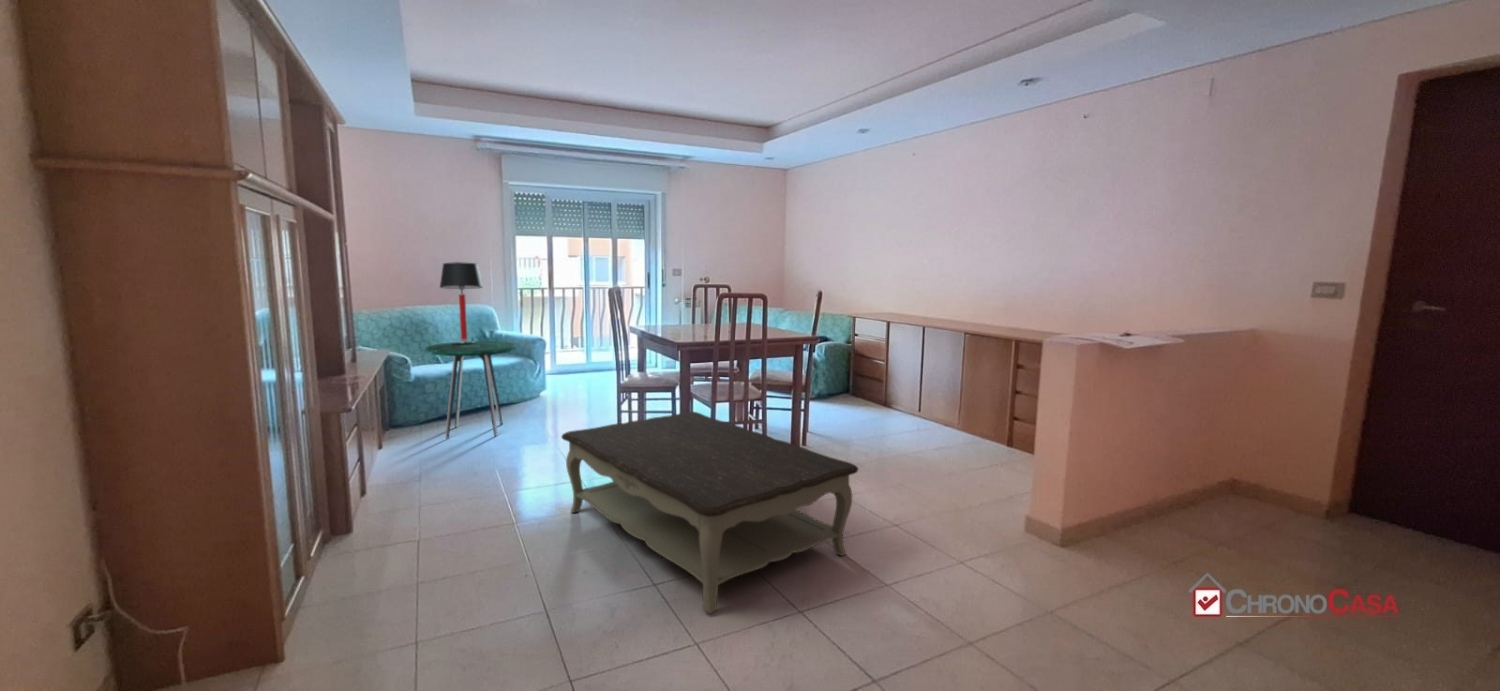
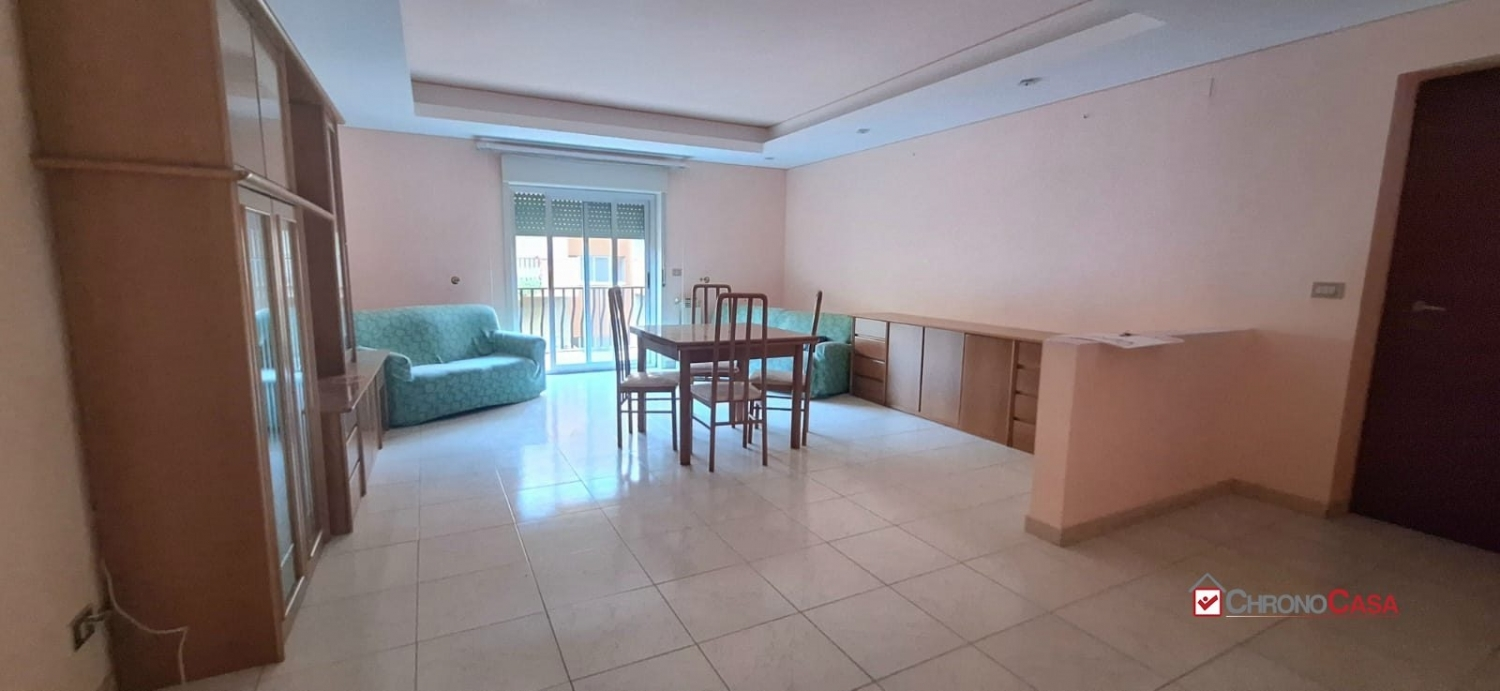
- table lamp (462, 304)
- coffee table (698, 489)
- side table (486, 384)
